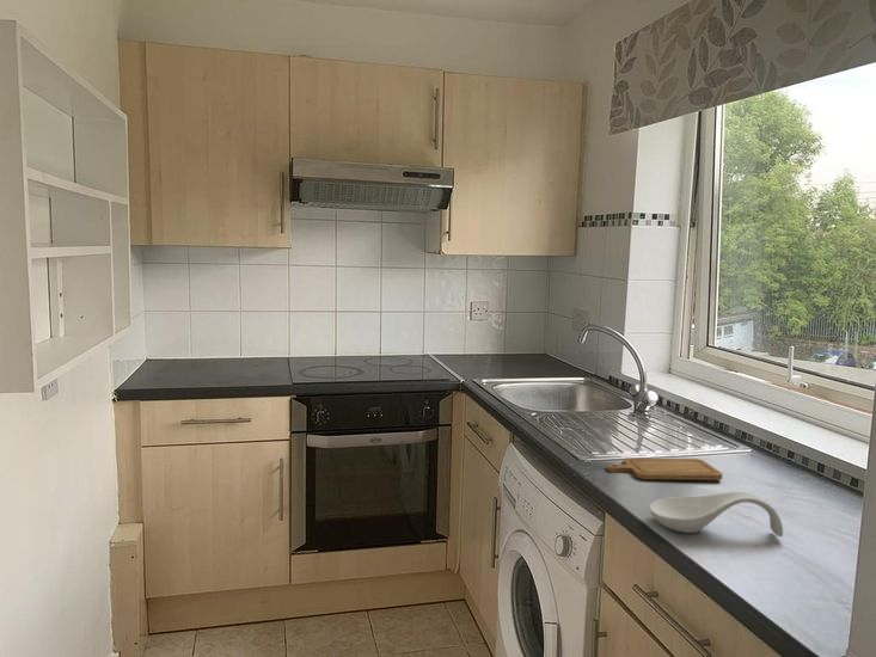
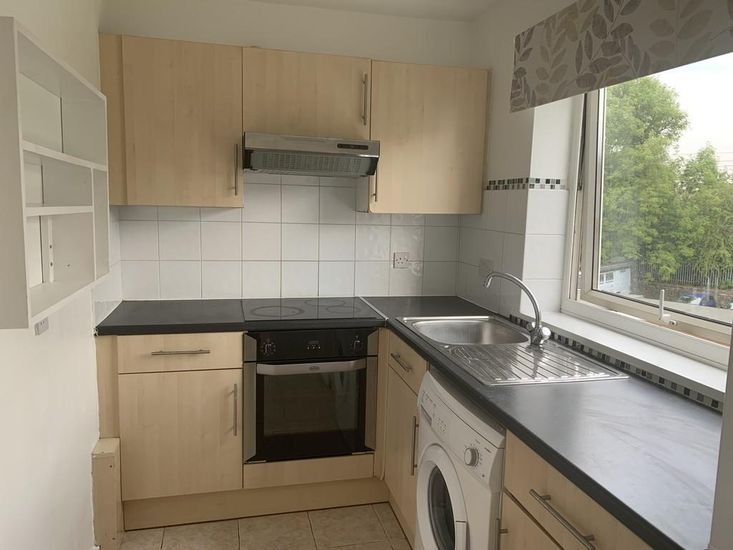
- chopping board (660, 468)
- spoon rest (713, 510)
